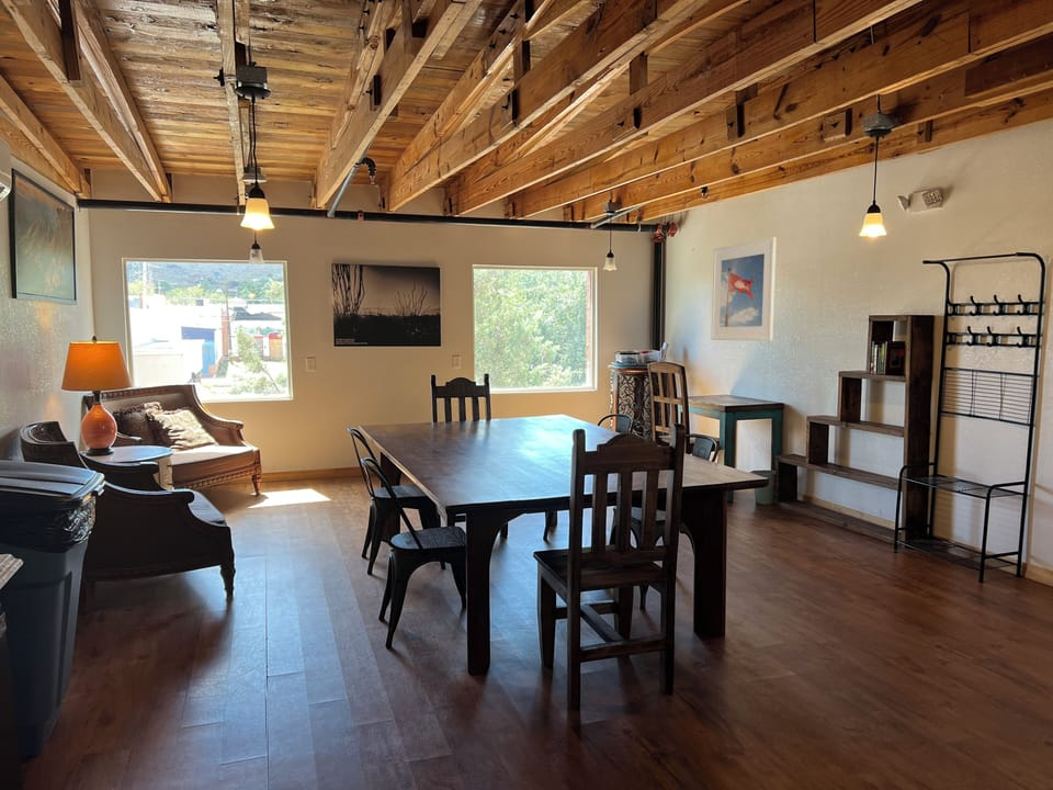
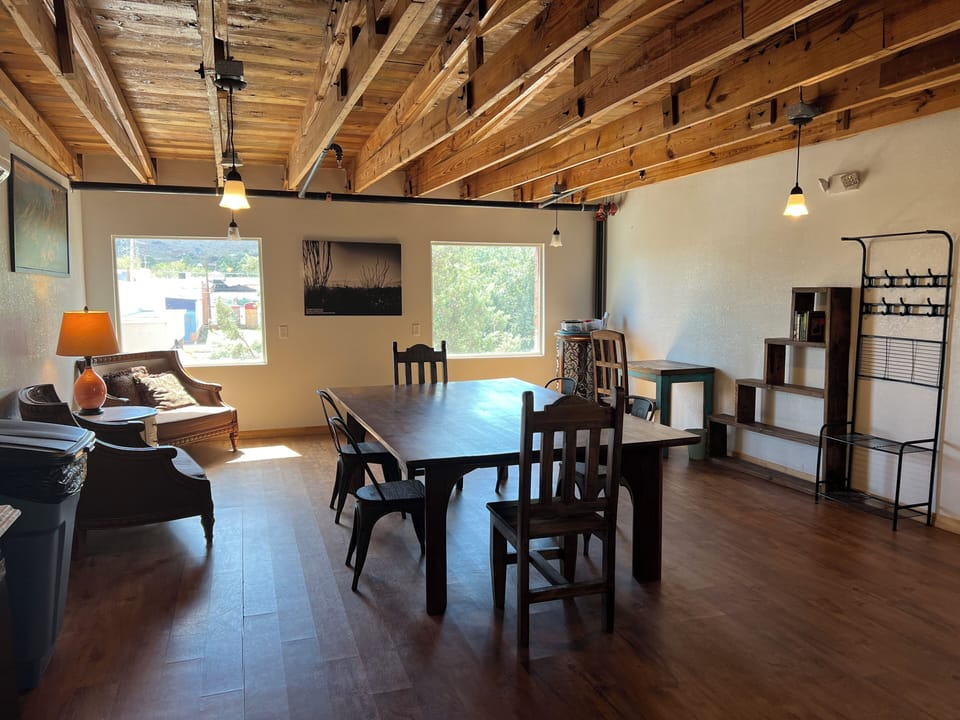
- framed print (741, 292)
